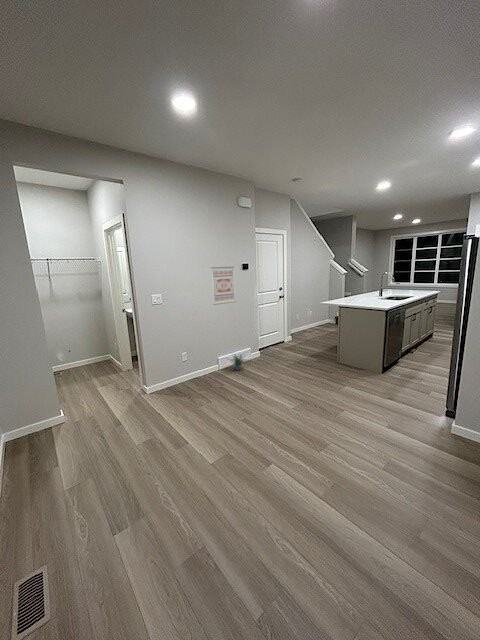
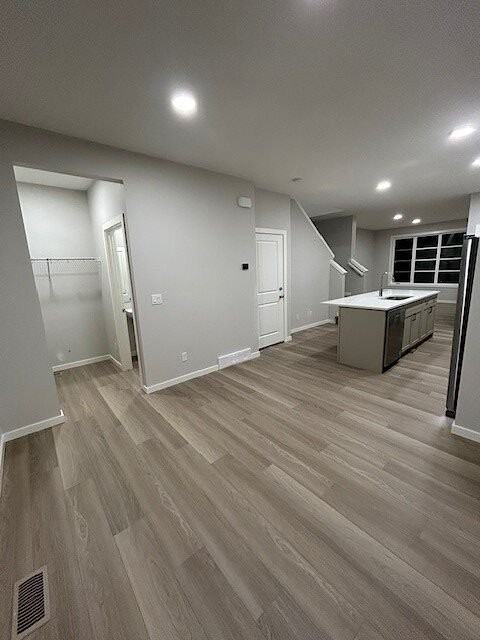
- wall art (224, 285)
- potted plant (237, 359)
